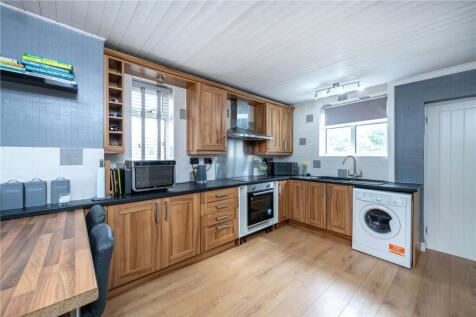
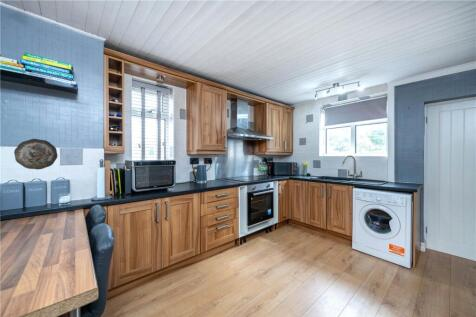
+ decorative plate (37, 154)
